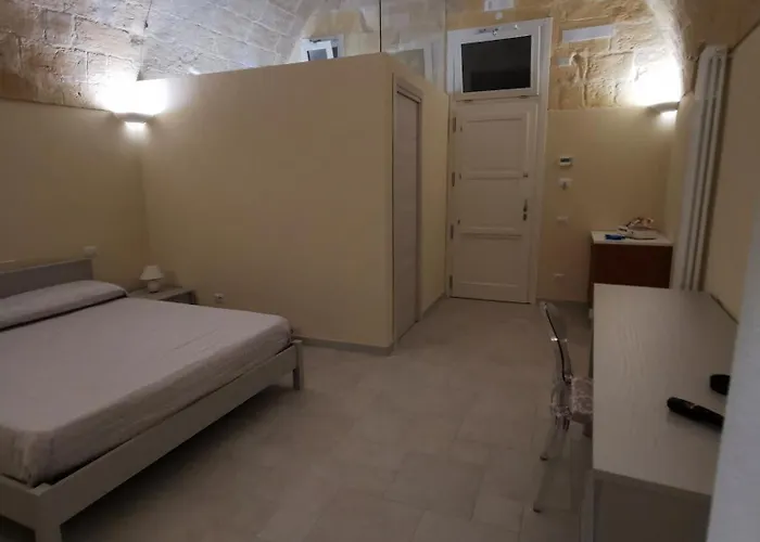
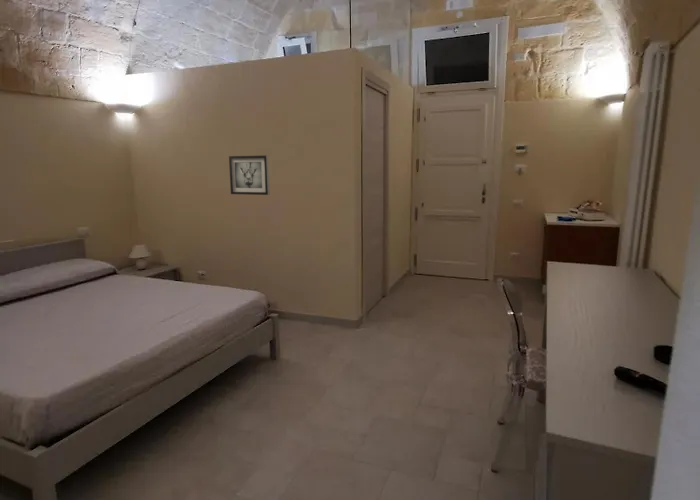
+ wall art (249, 175)
